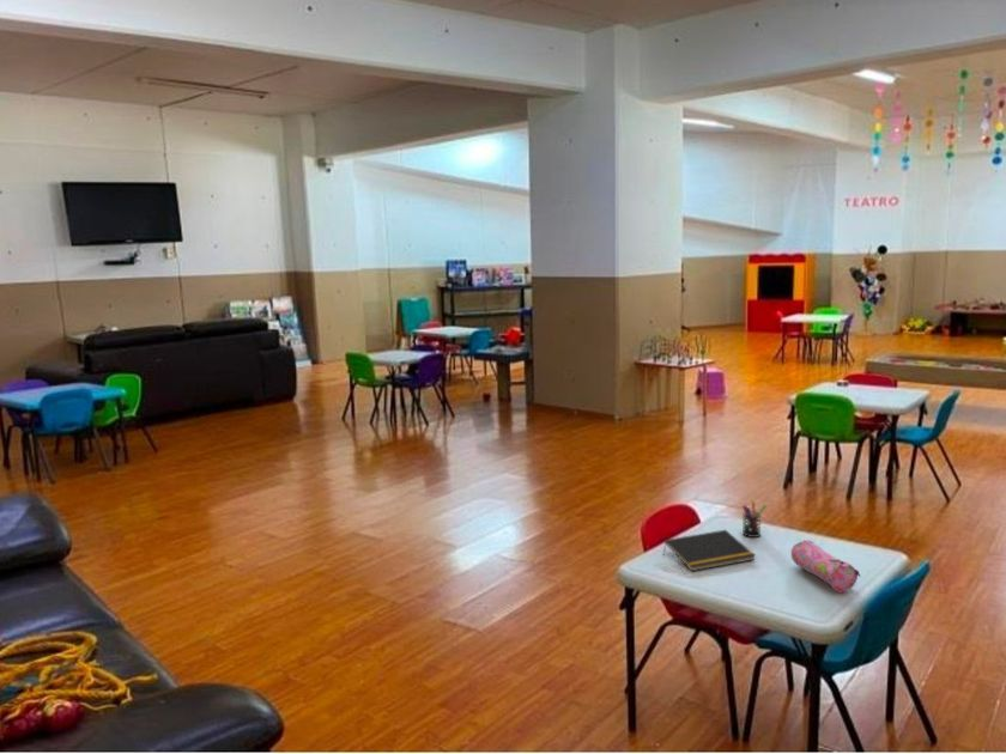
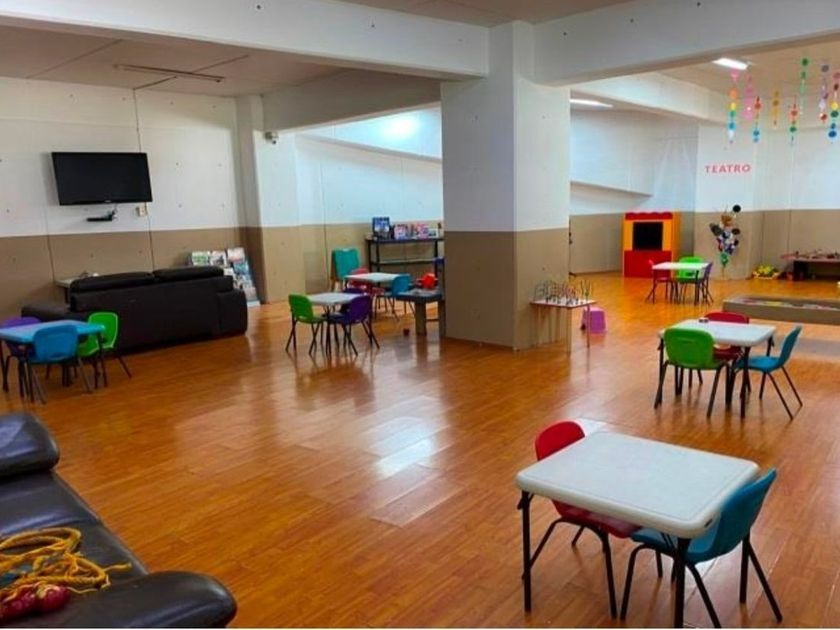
- notepad (709, 549)
- pen holder (753, 517)
- pencil case (823, 564)
